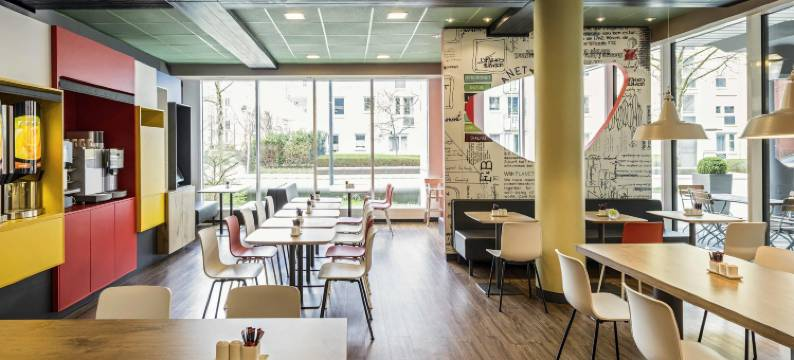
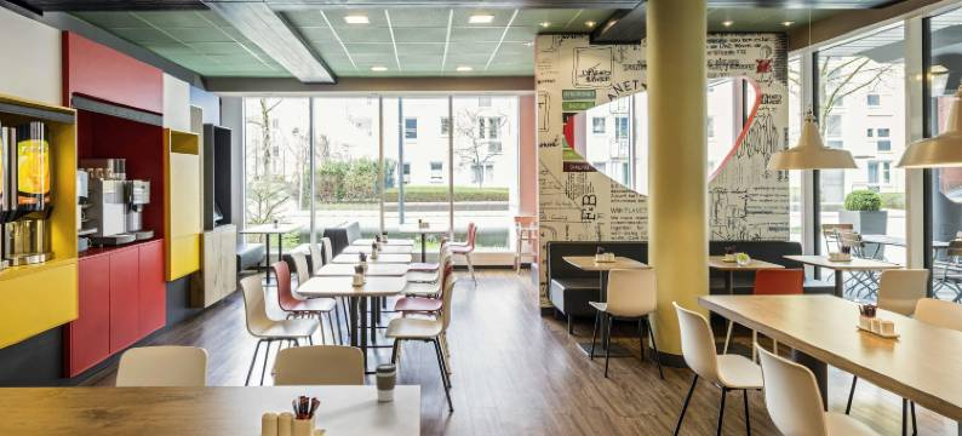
+ coffee cup (385, 382)
